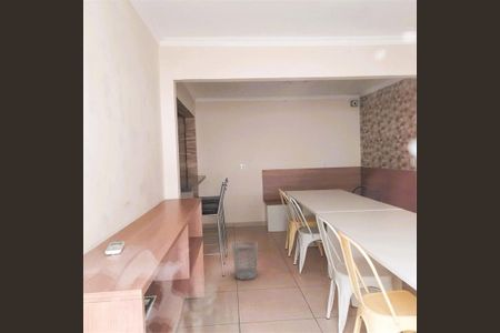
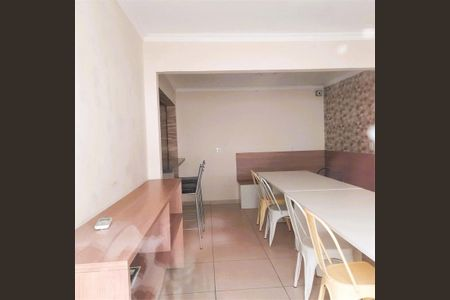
- wastebasket (246, 260)
